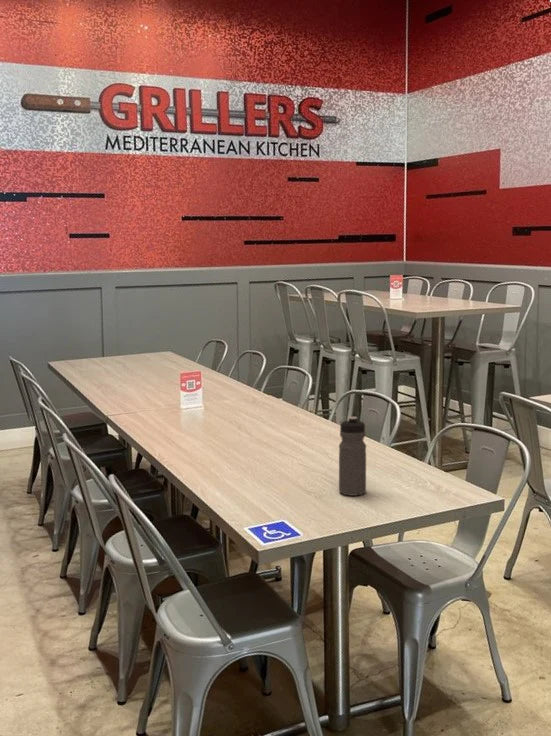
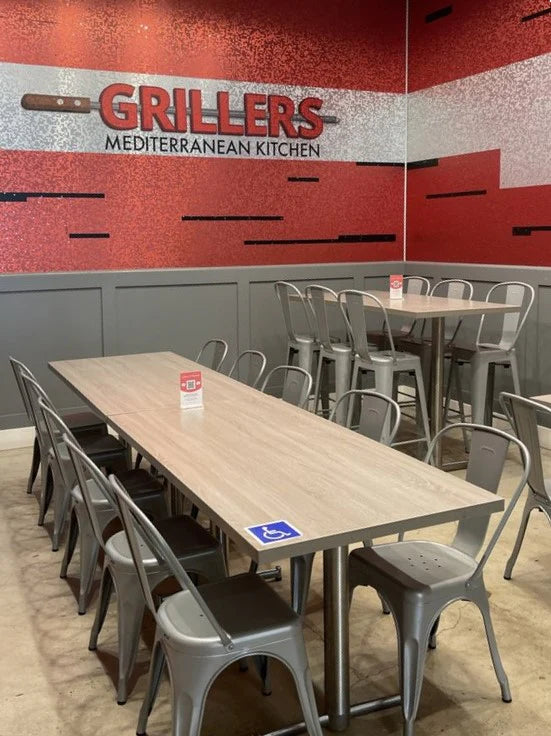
- water bottle (352, 454)
